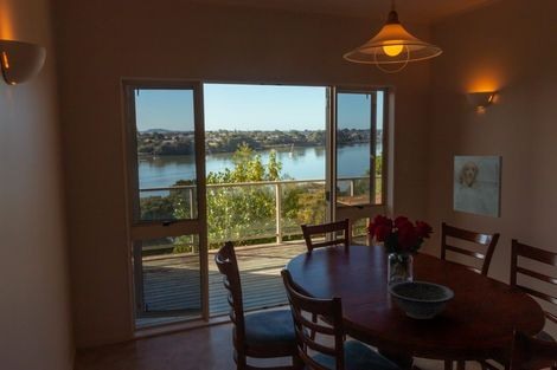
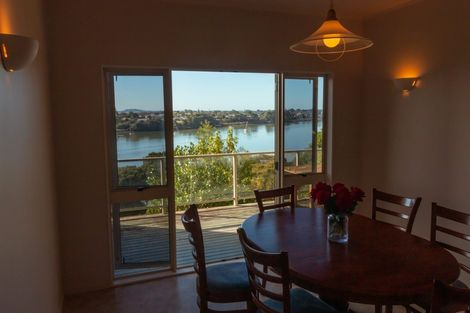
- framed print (475, 184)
- decorative bowl (420, 301)
